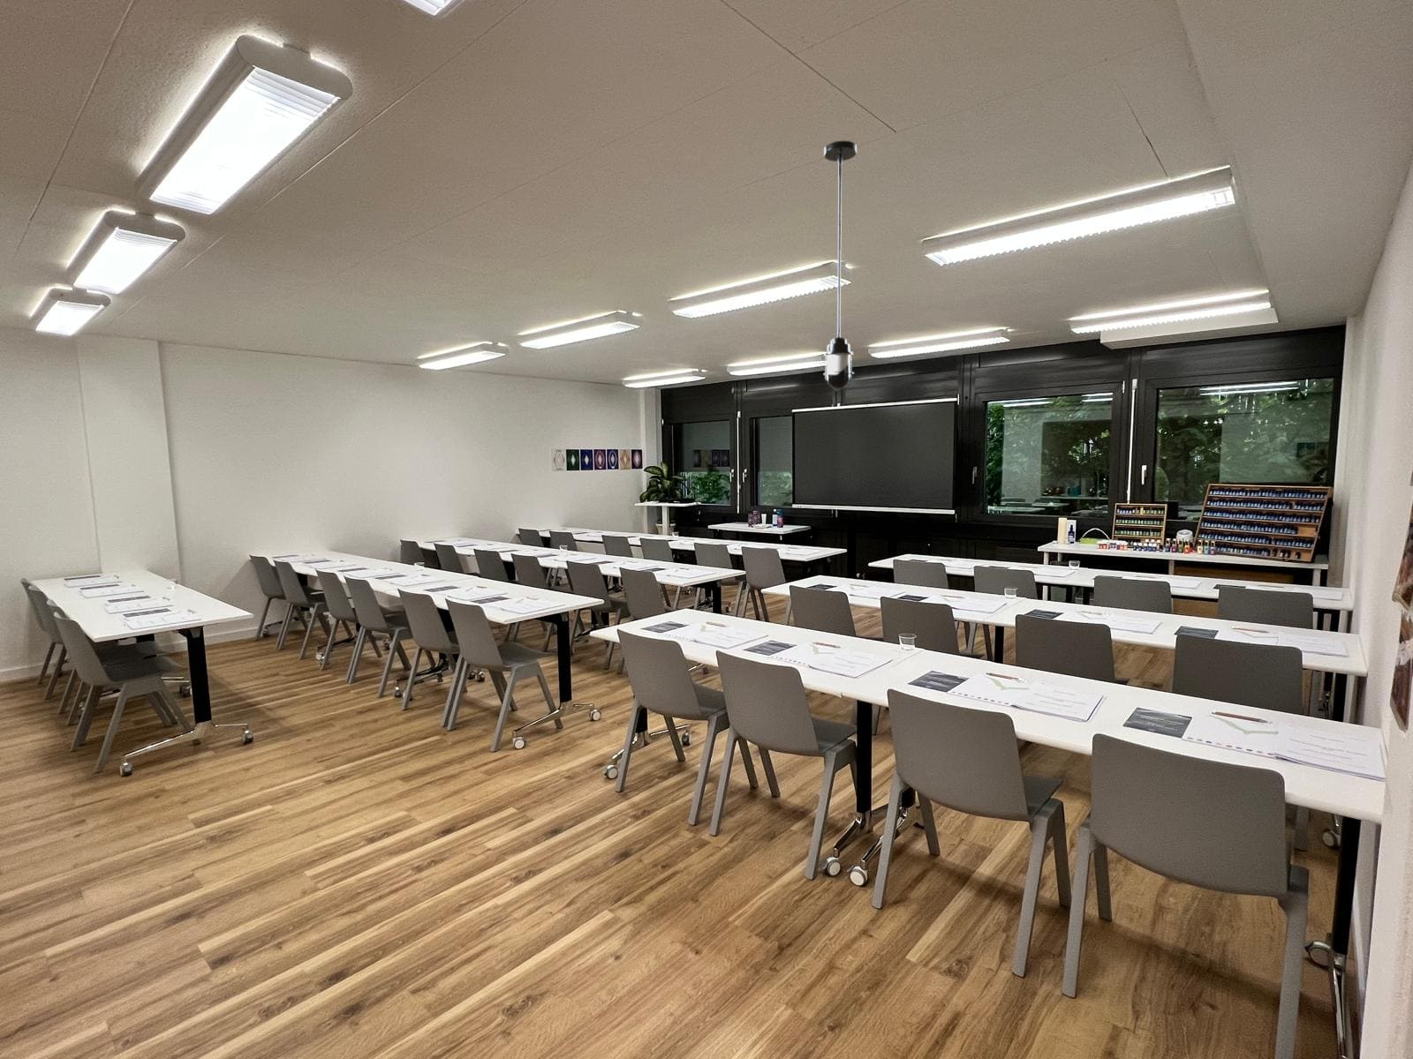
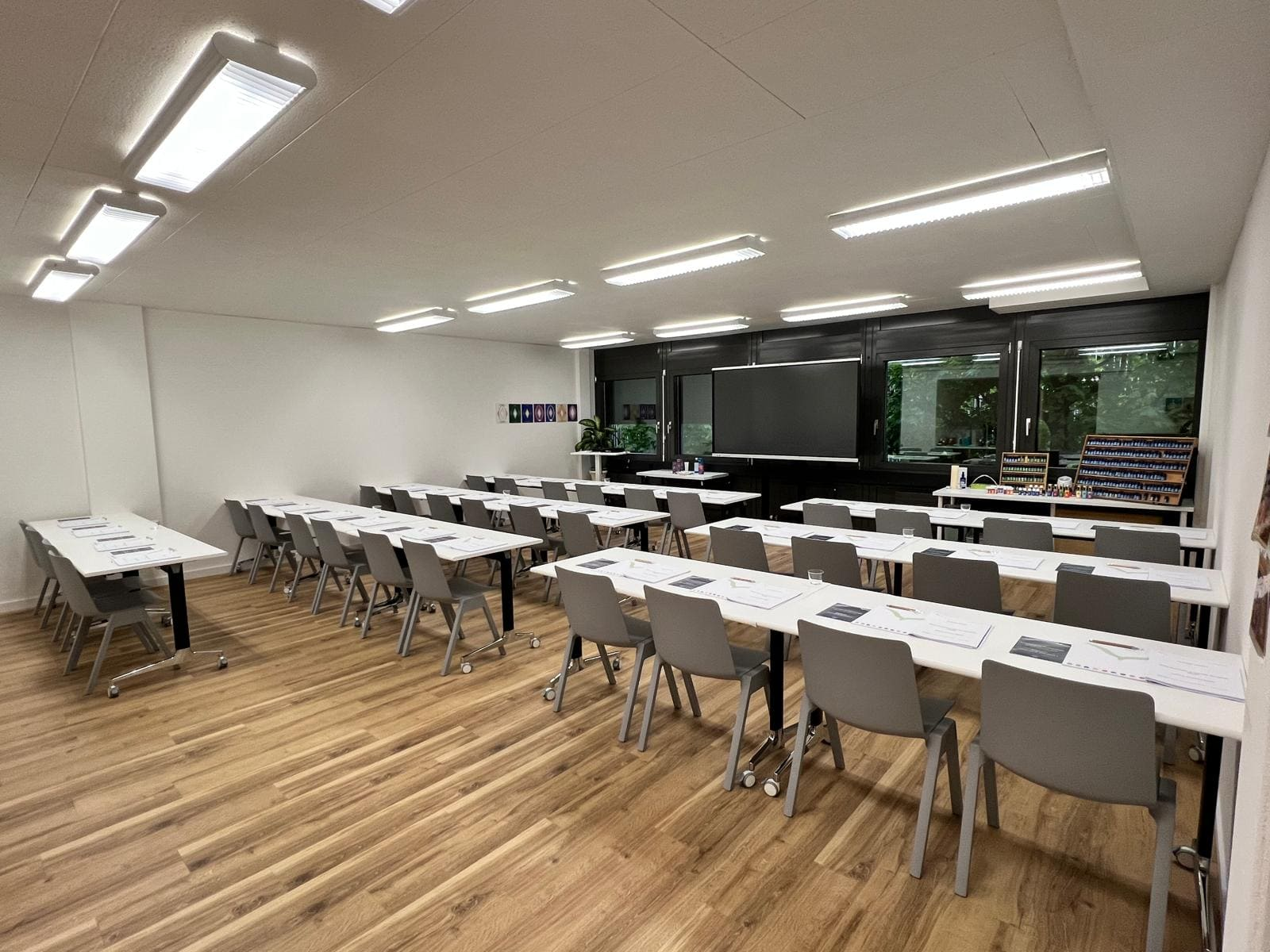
- light fixture (839, 271)
